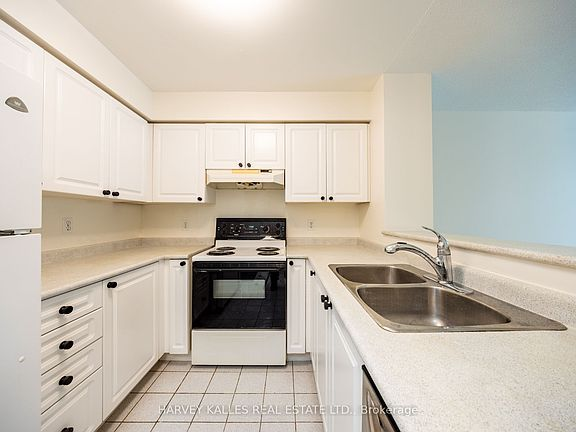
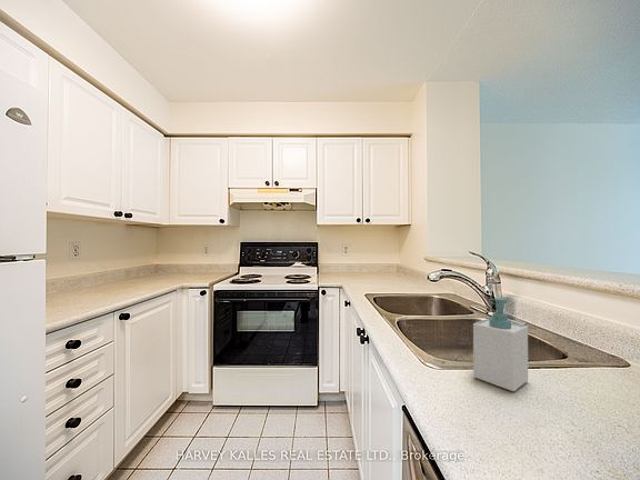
+ soap bottle (500, 338)
